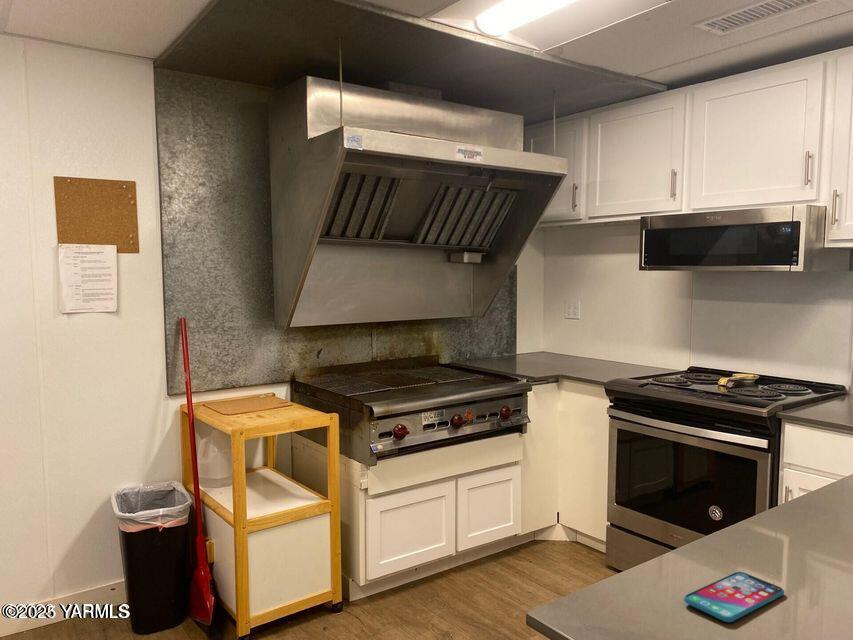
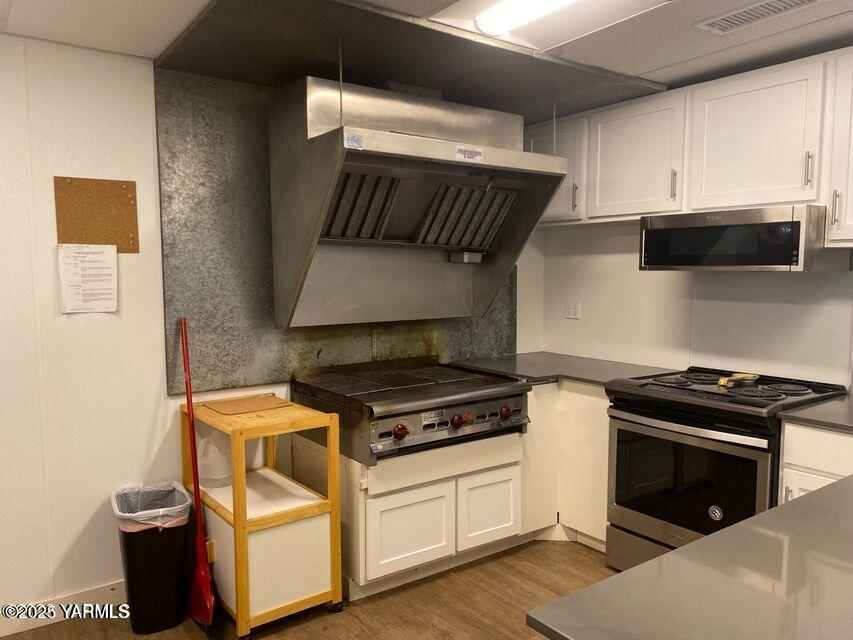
- smartphone (734, 595)
